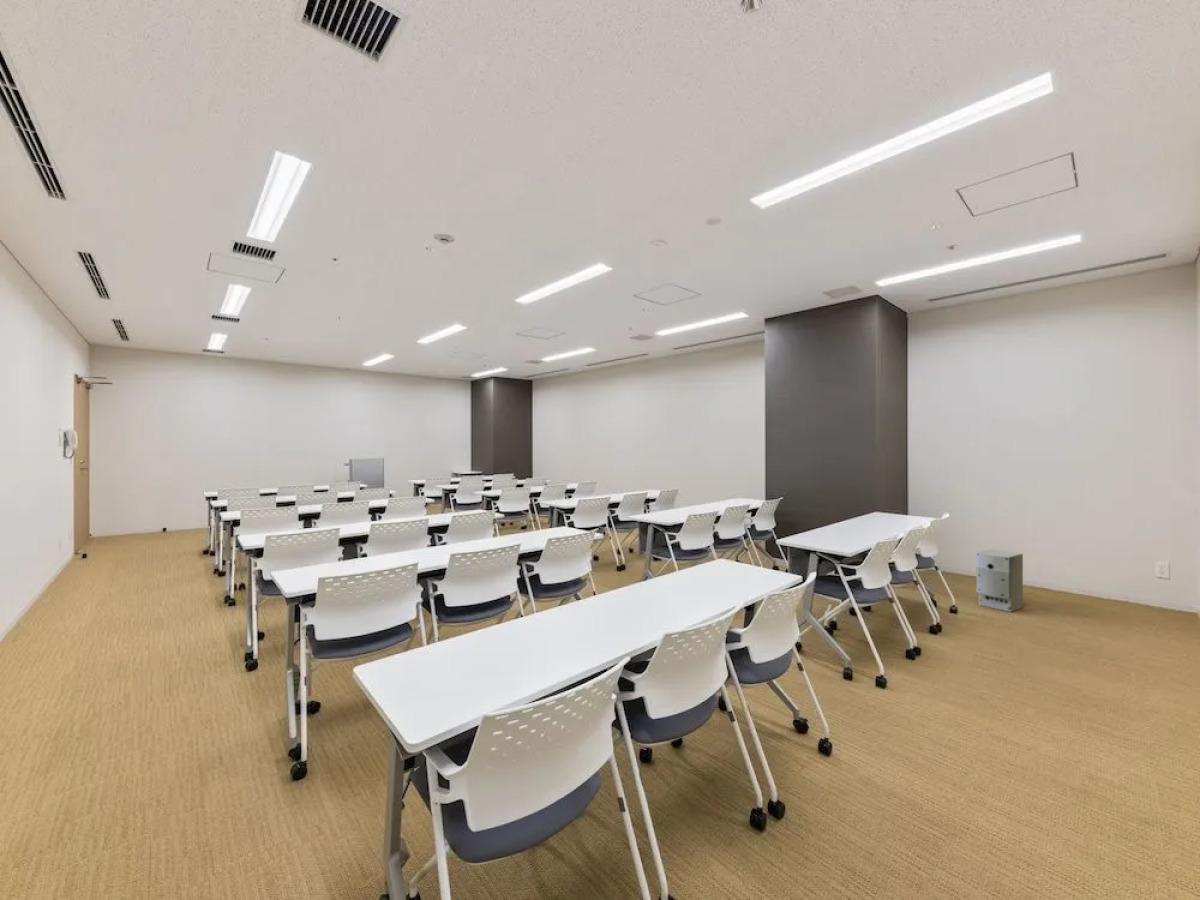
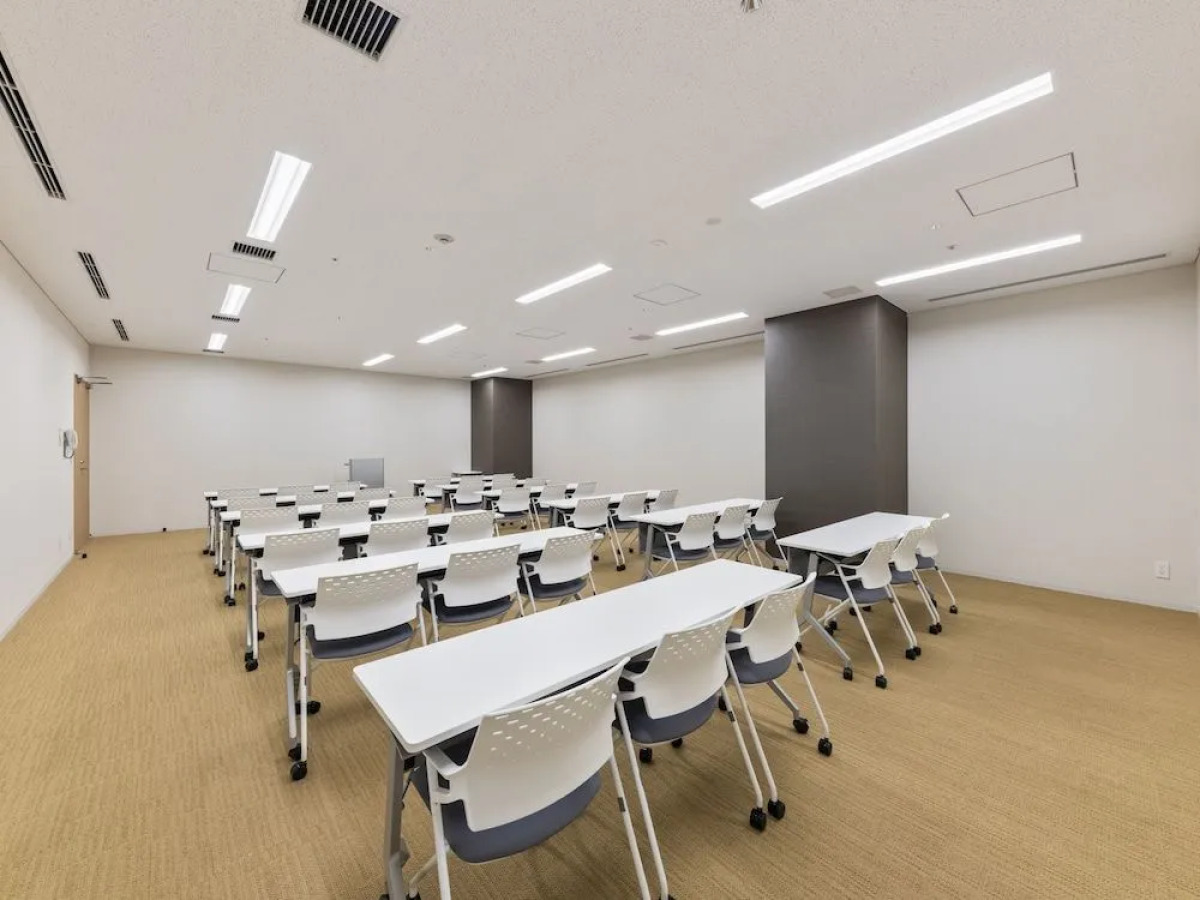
- air purifier (999, 579)
